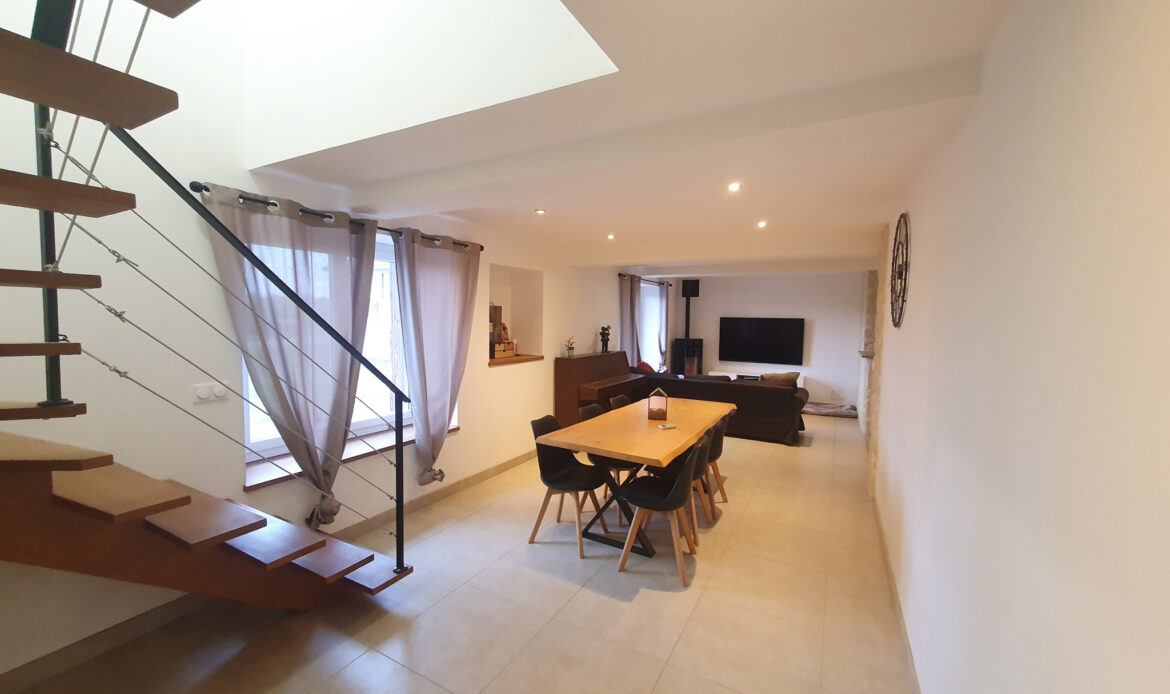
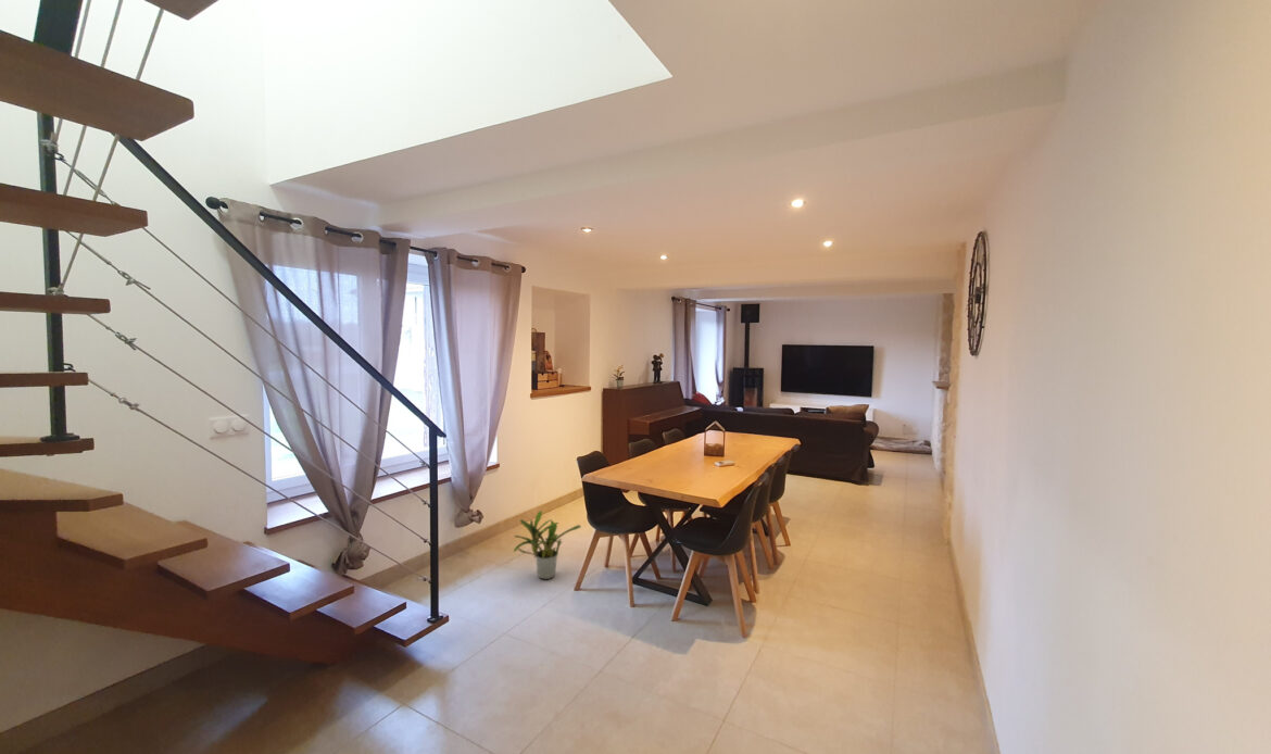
+ potted plant (540, 546)
